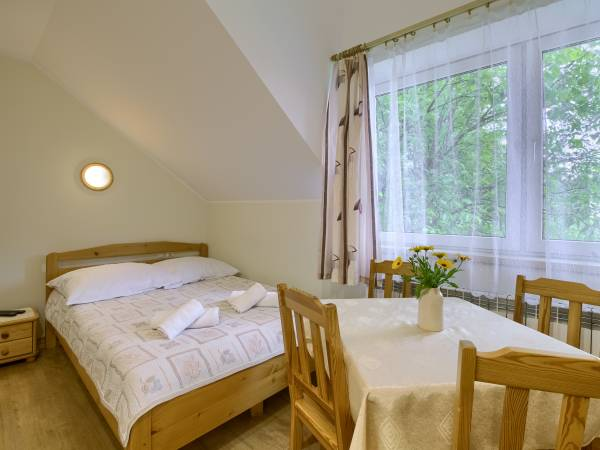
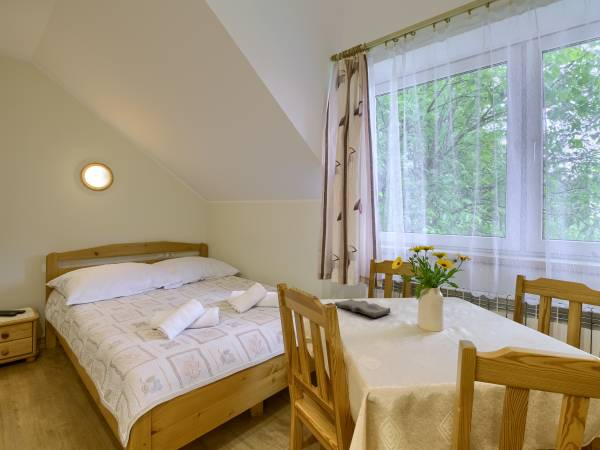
+ diary (361, 306)
